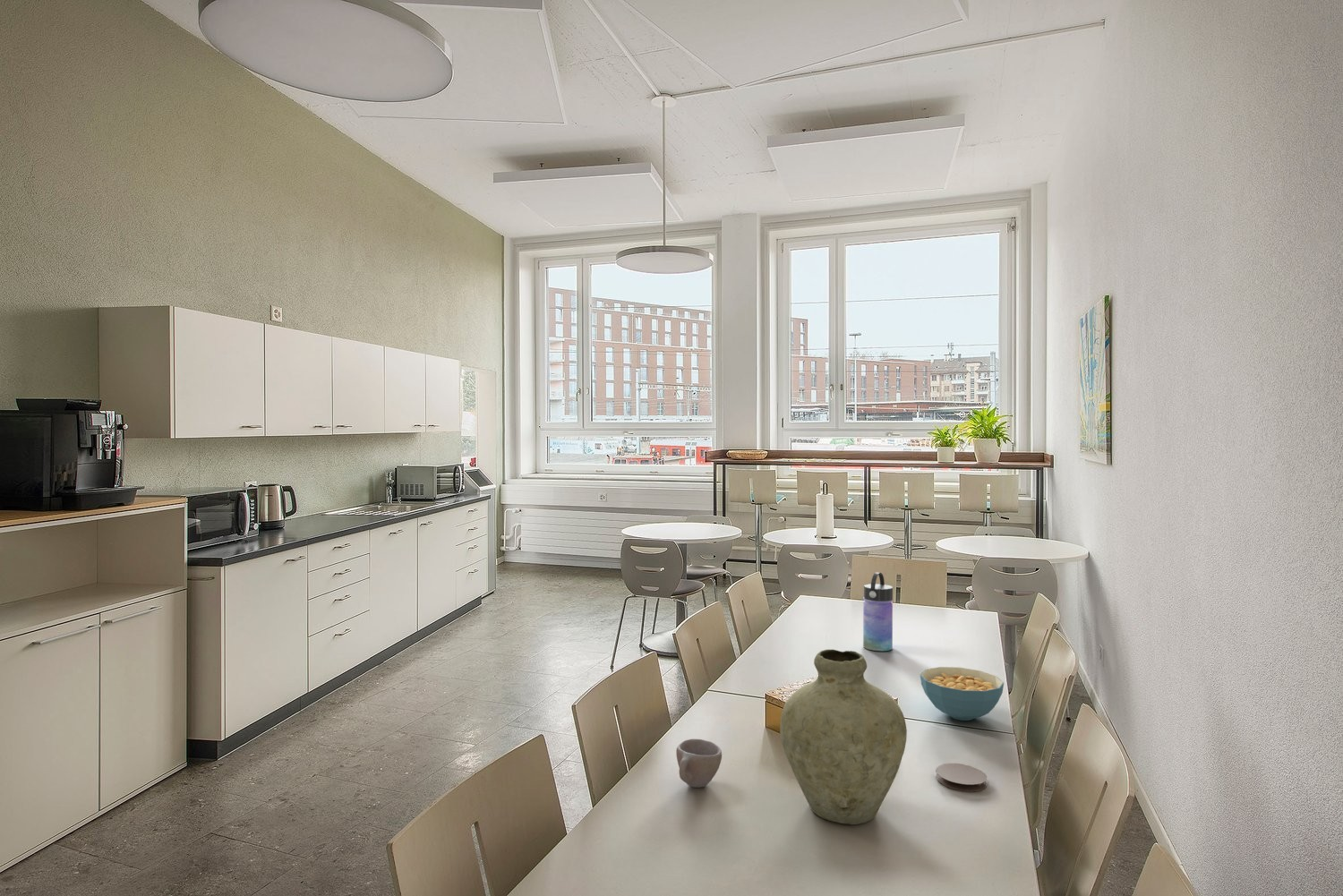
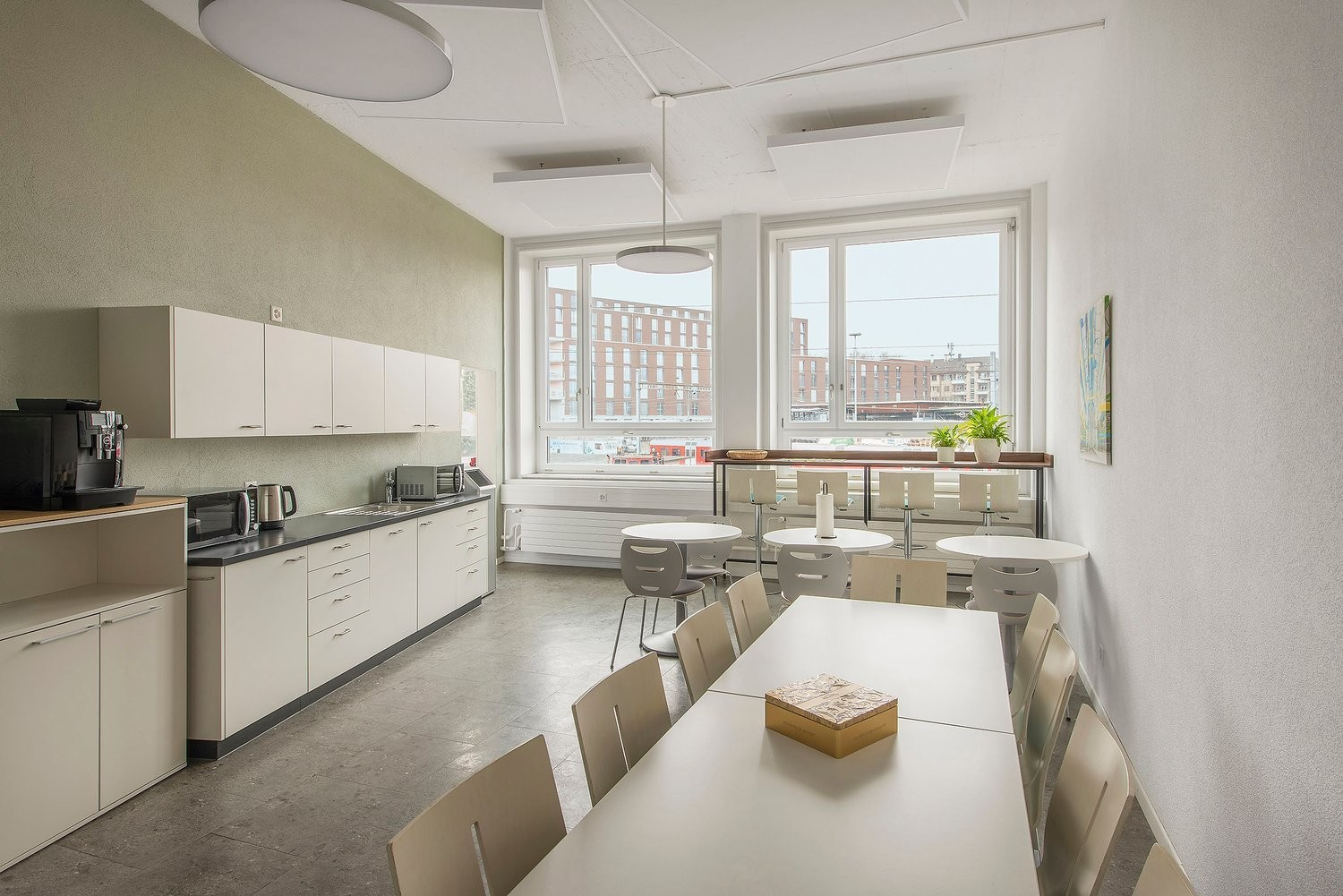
- coaster (961, 776)
- cup (696, 767)
- cereal bowl (961, 697)
- water bottle (877, 610)
- vase (842, 731)
